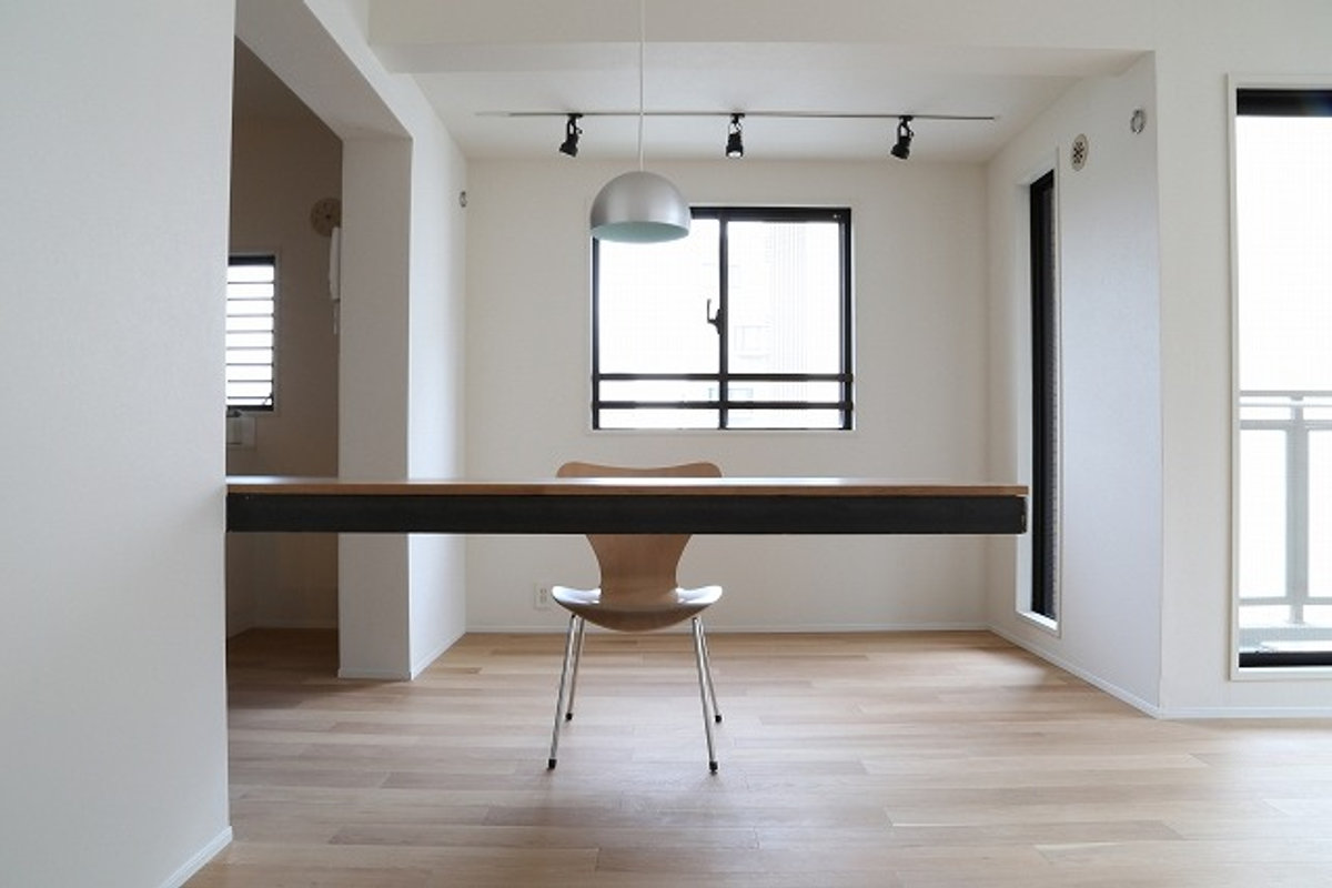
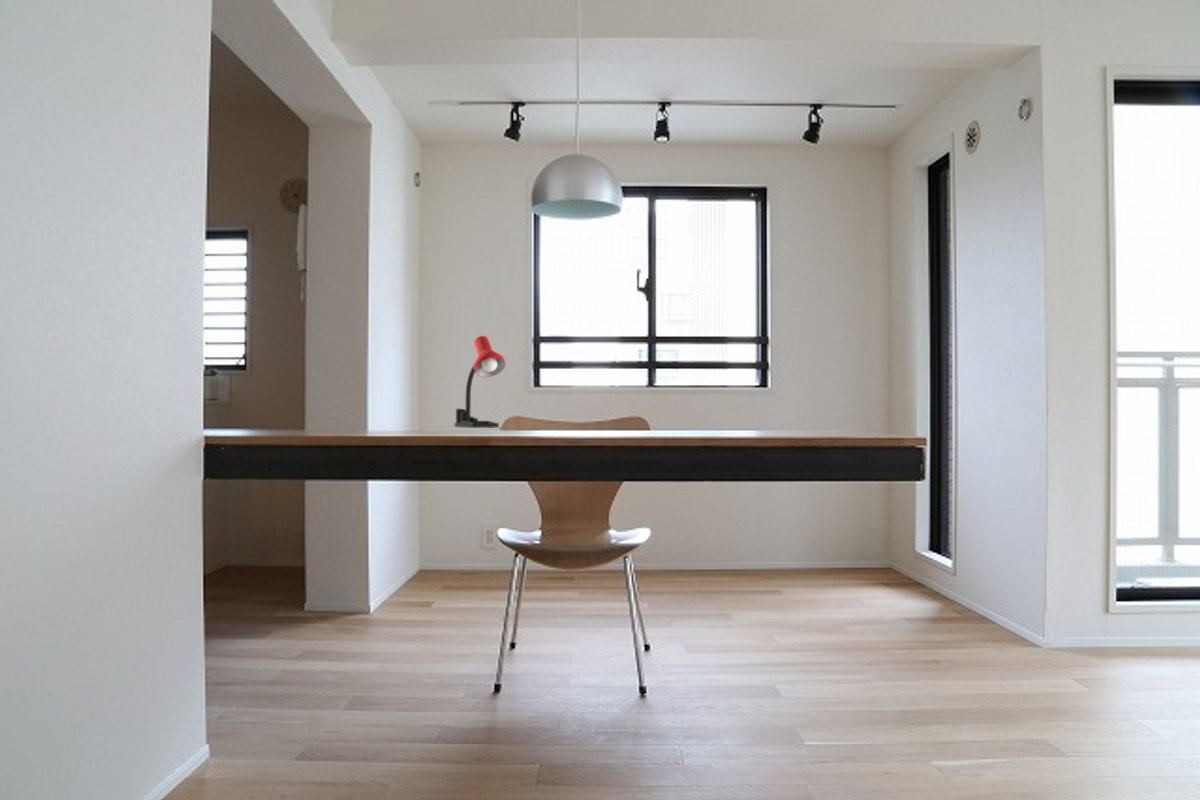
+ desk lamp (481, 376)
